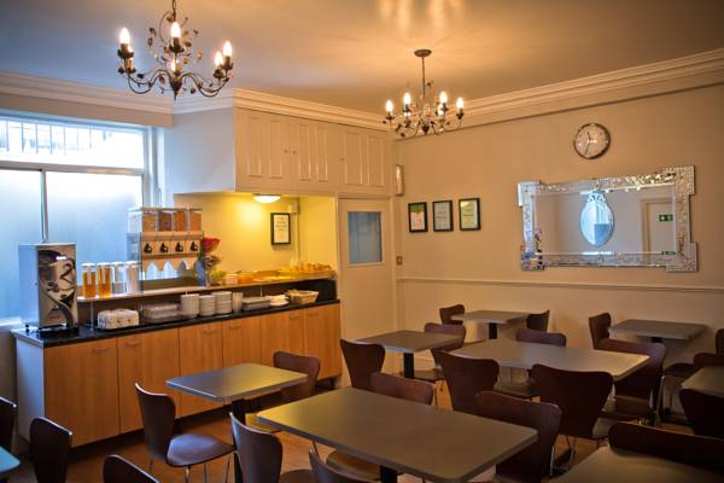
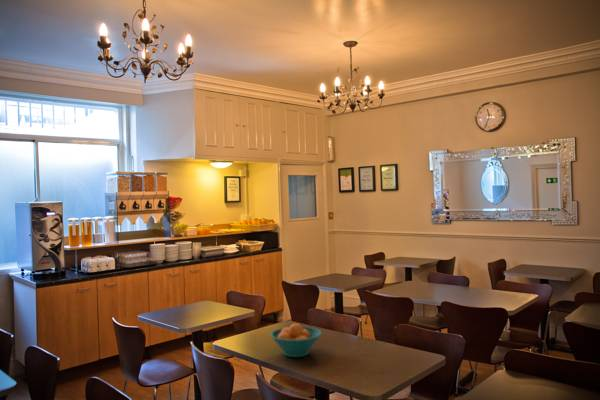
+ fruit bowl (296, 338)
